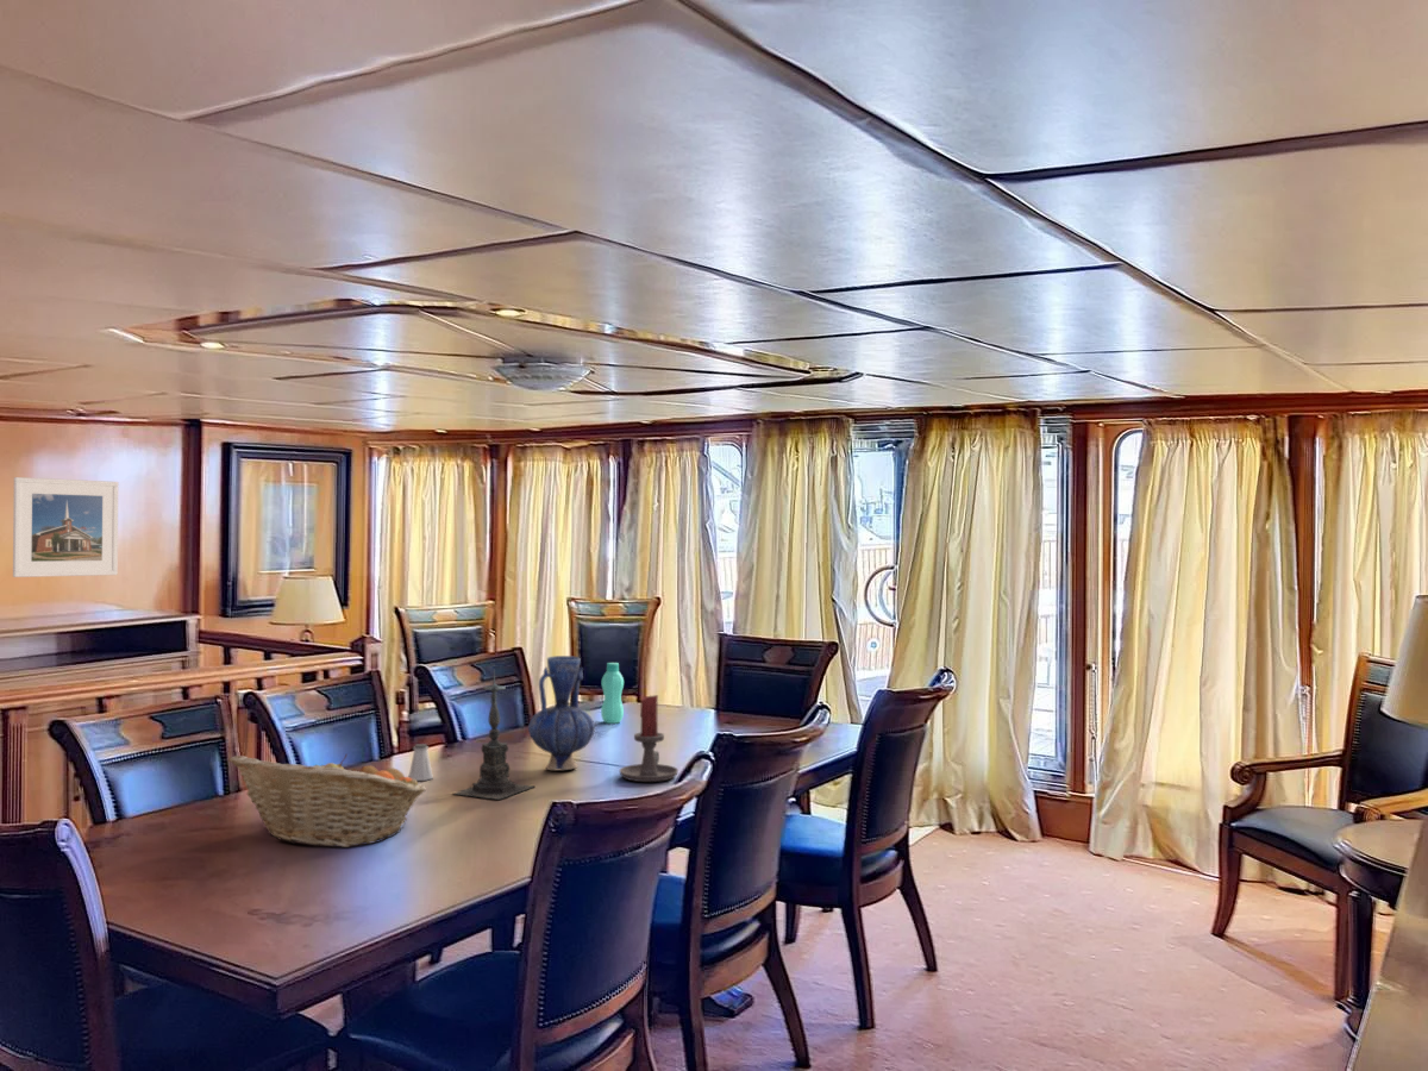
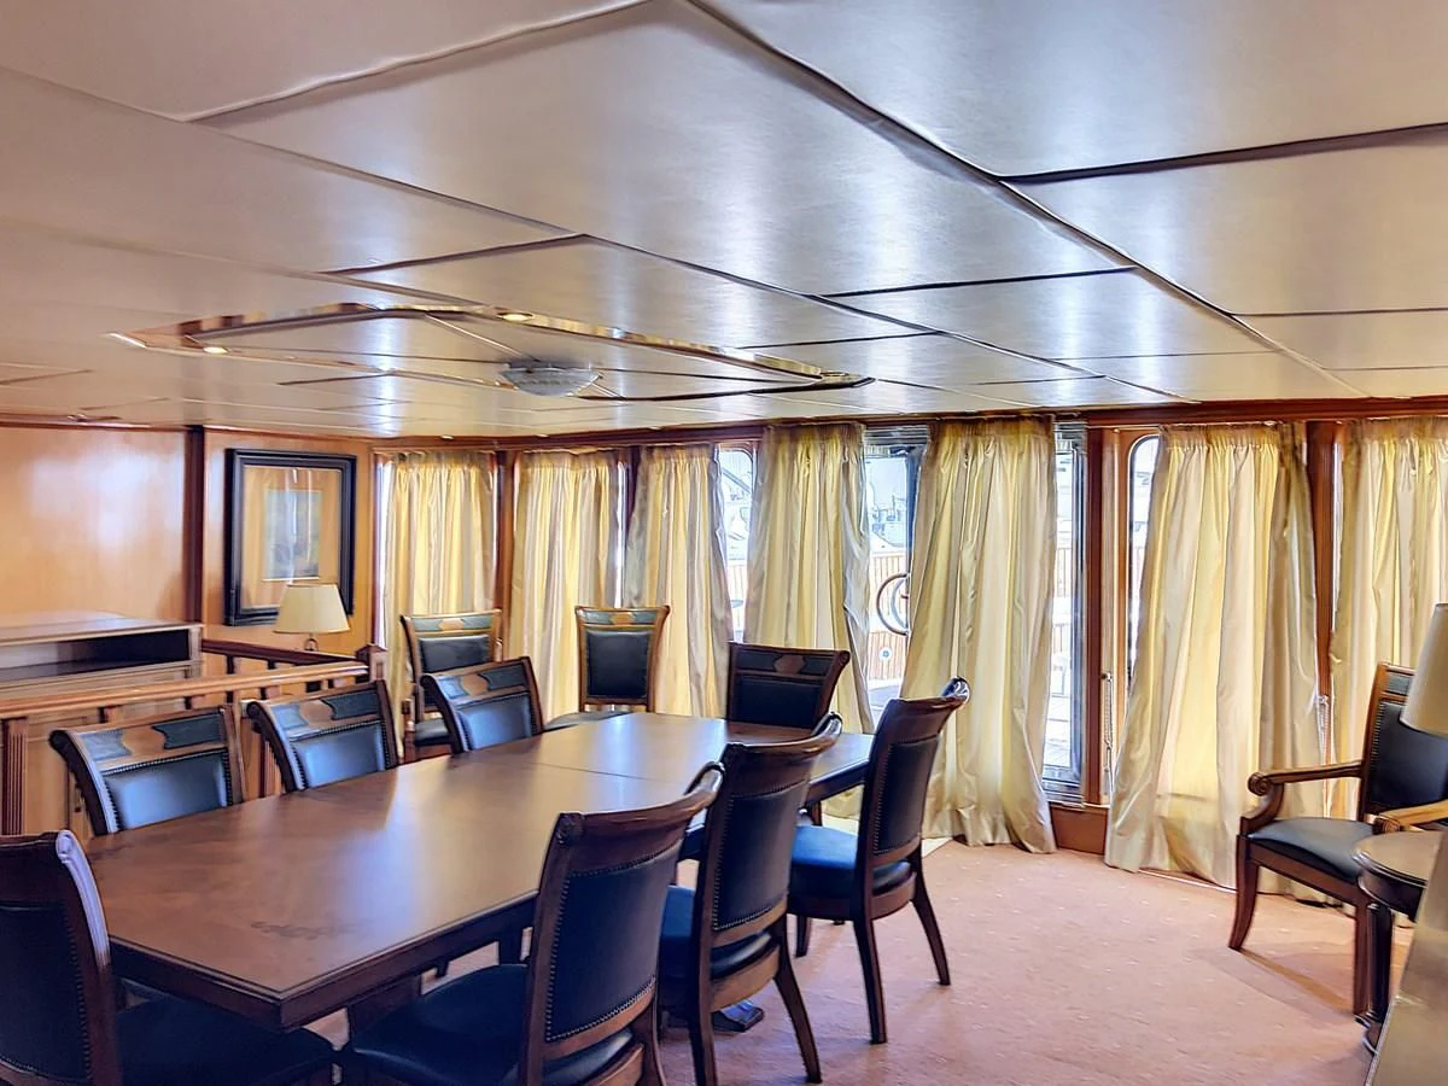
- candle holder (650, 734)
- vase (560, 713)
- fruit basket (327, 790)
- saltshaker (420, 760)
- bottle (612, 693)
- candle holder (495, 729)
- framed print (67, 527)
